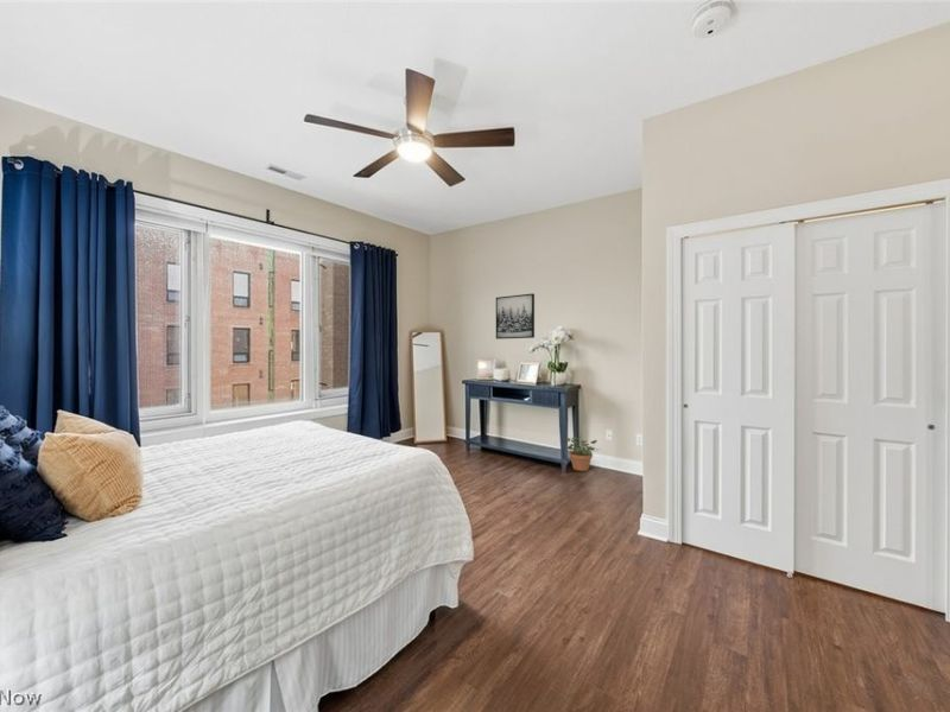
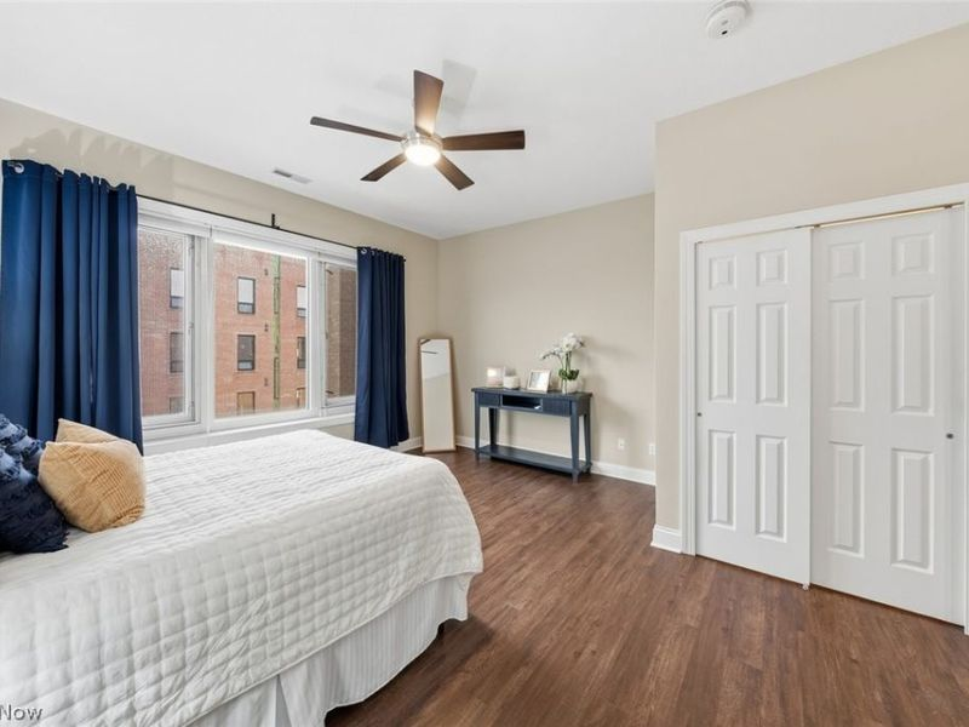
- potted plant (583, 453)
- wall art (514, 317)
